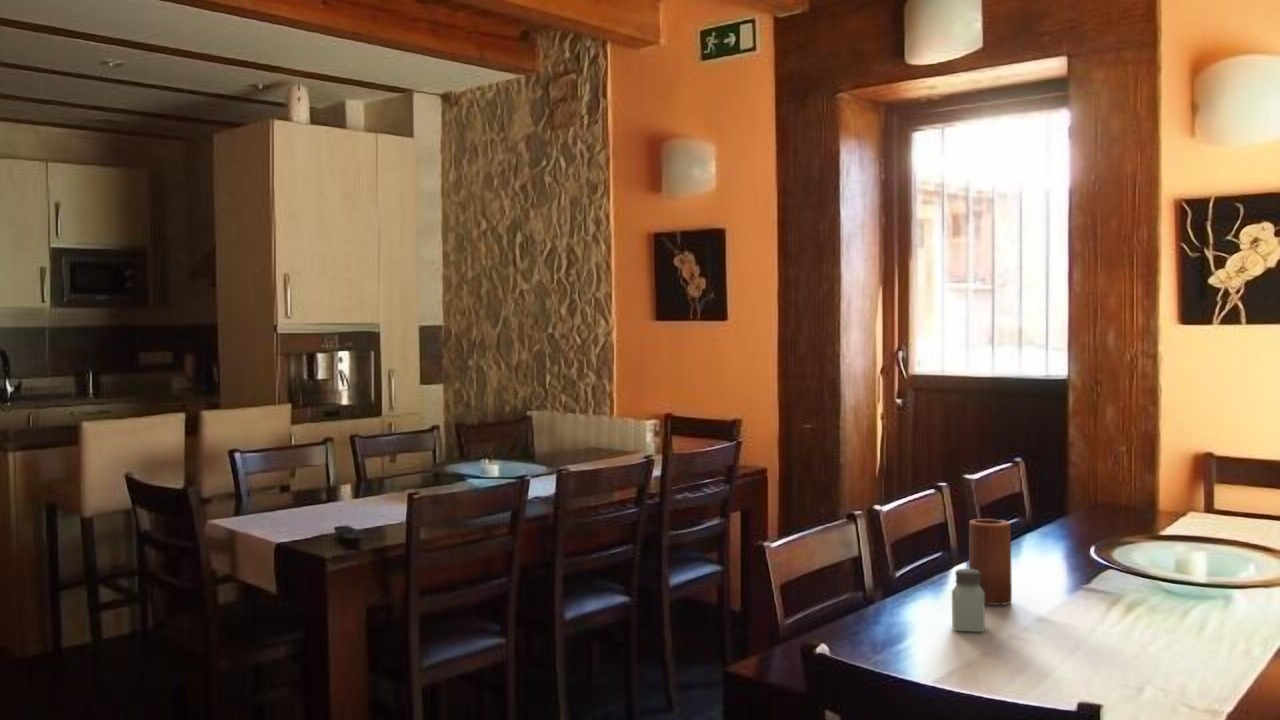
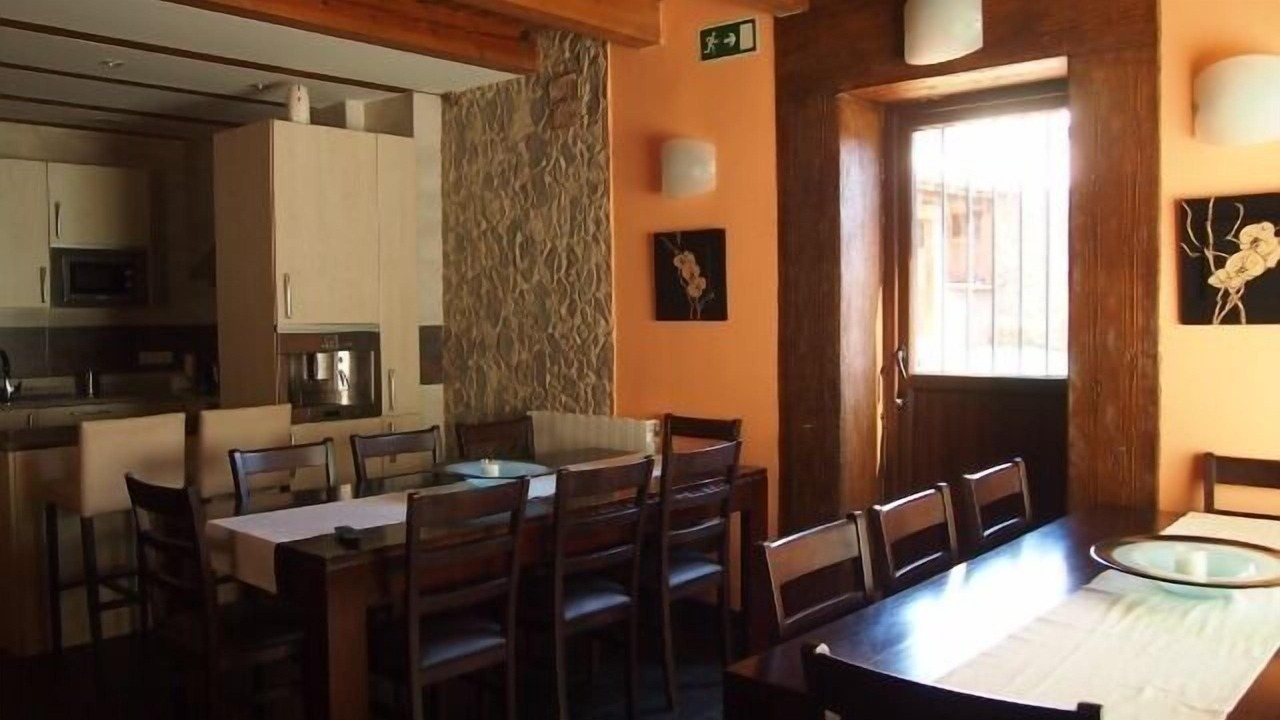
- candle (990, 561)
- saltshaker (968, 599)
